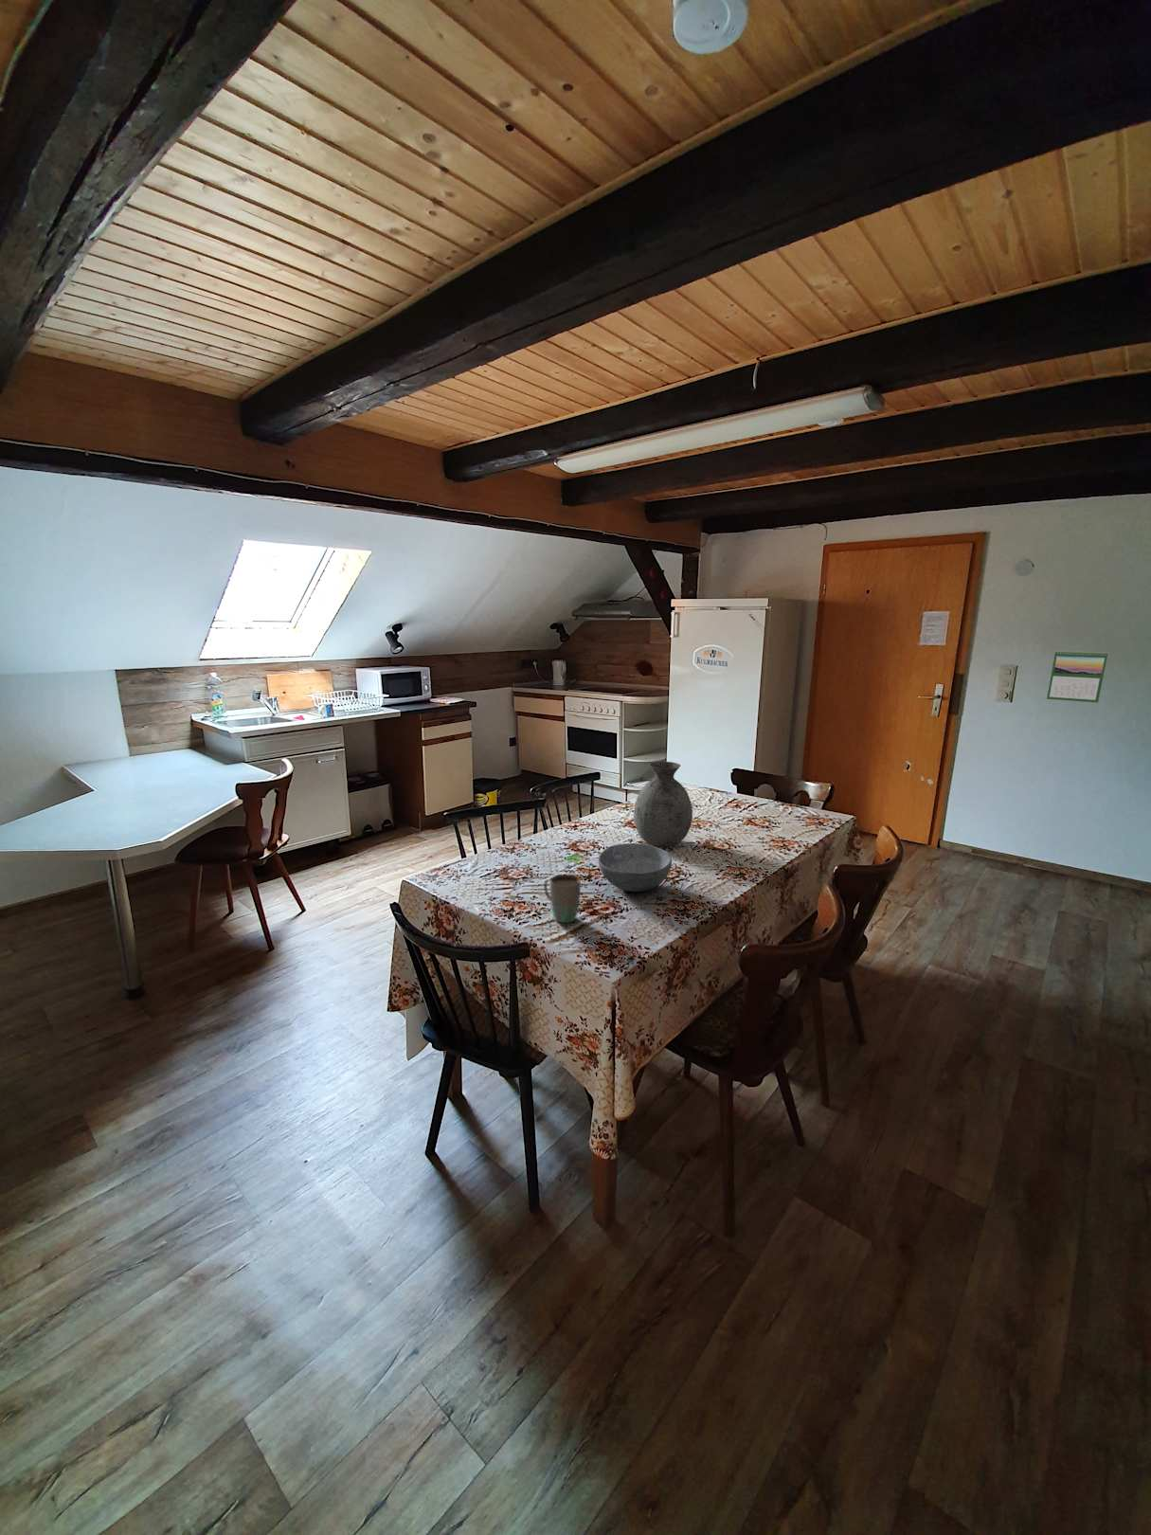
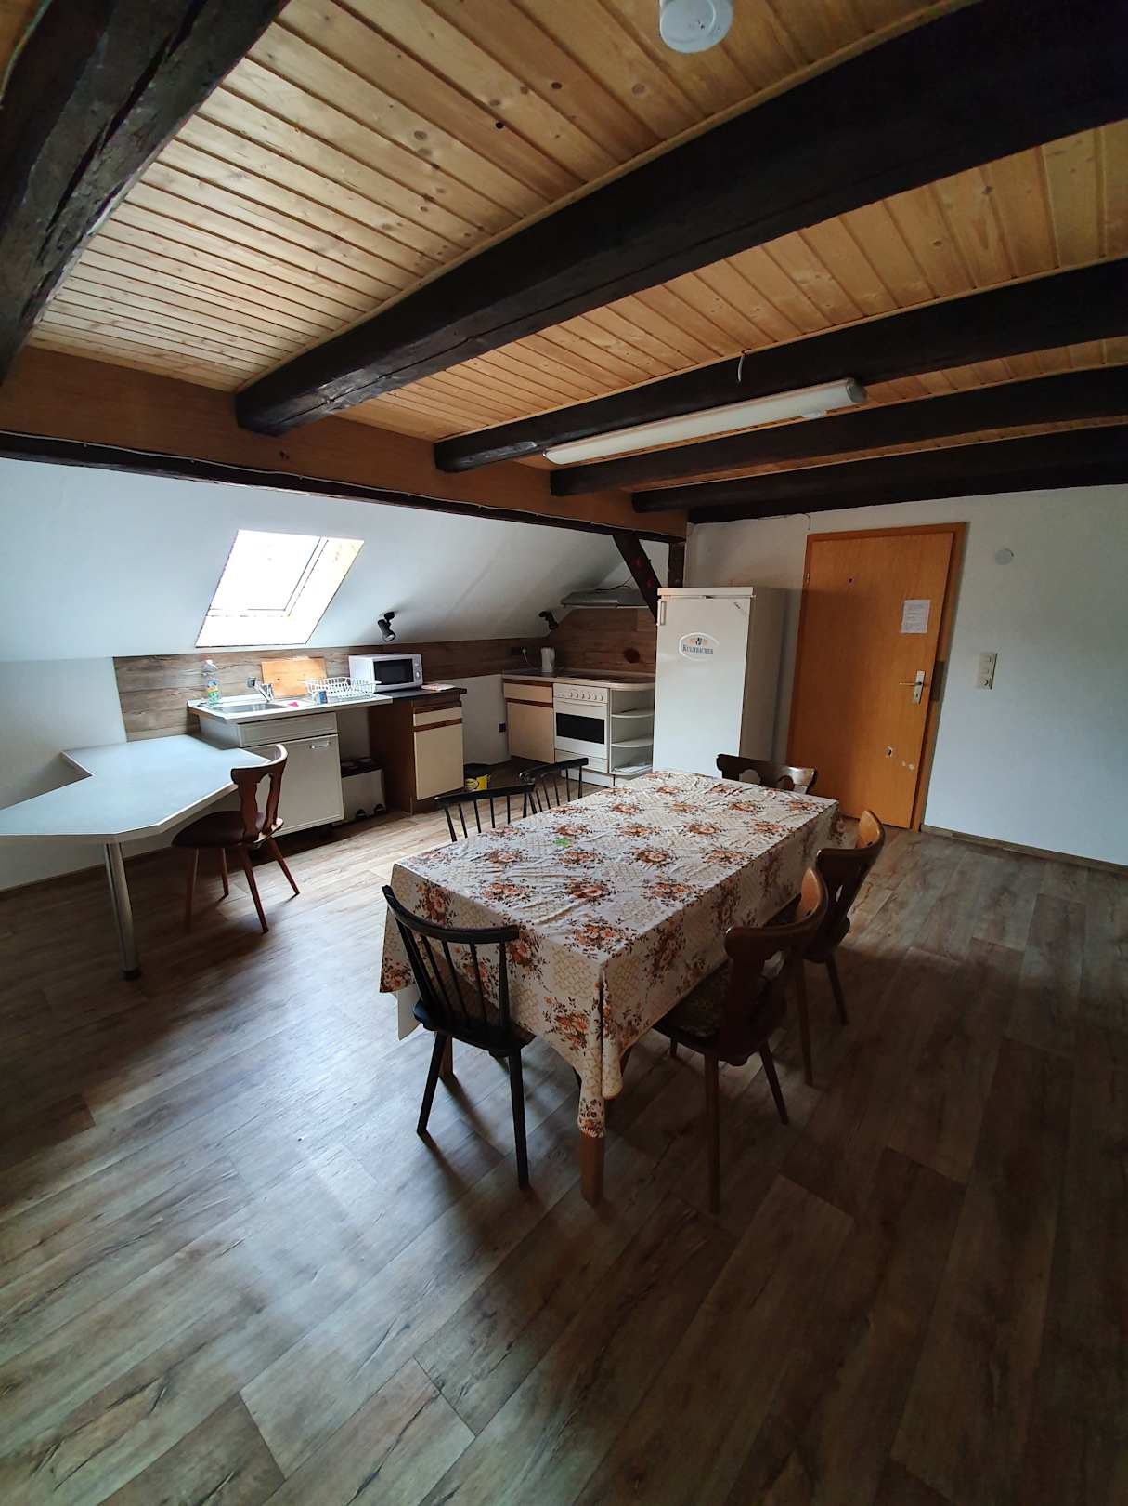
- bowl (635, 870)
- vase (663, 804)
- mug (560, 897)
- calendar (1076, 676)
